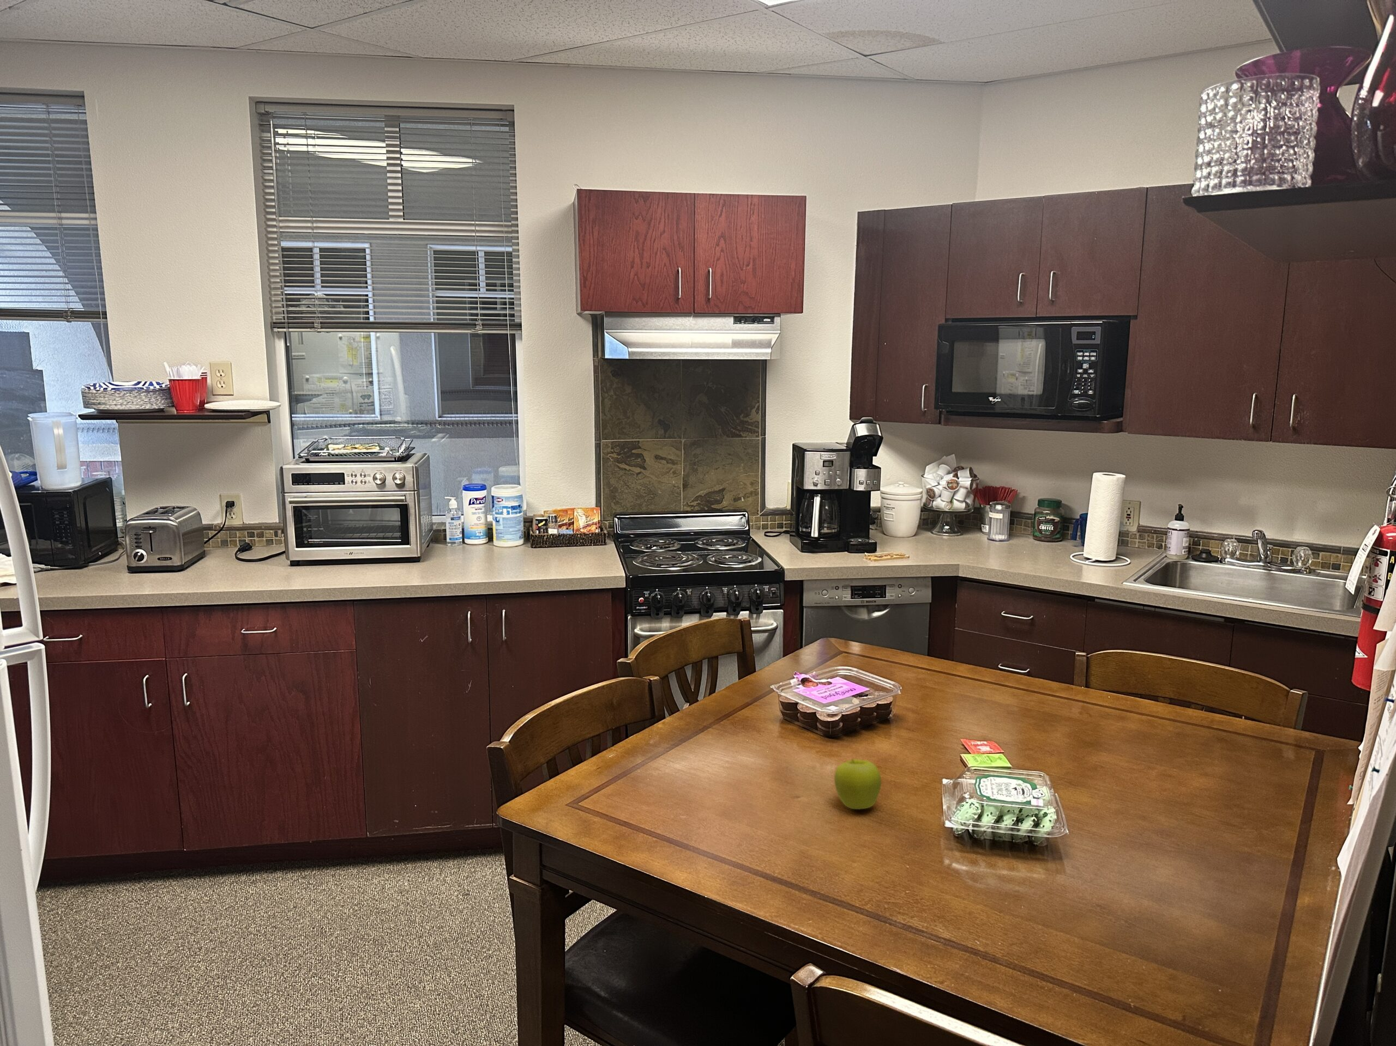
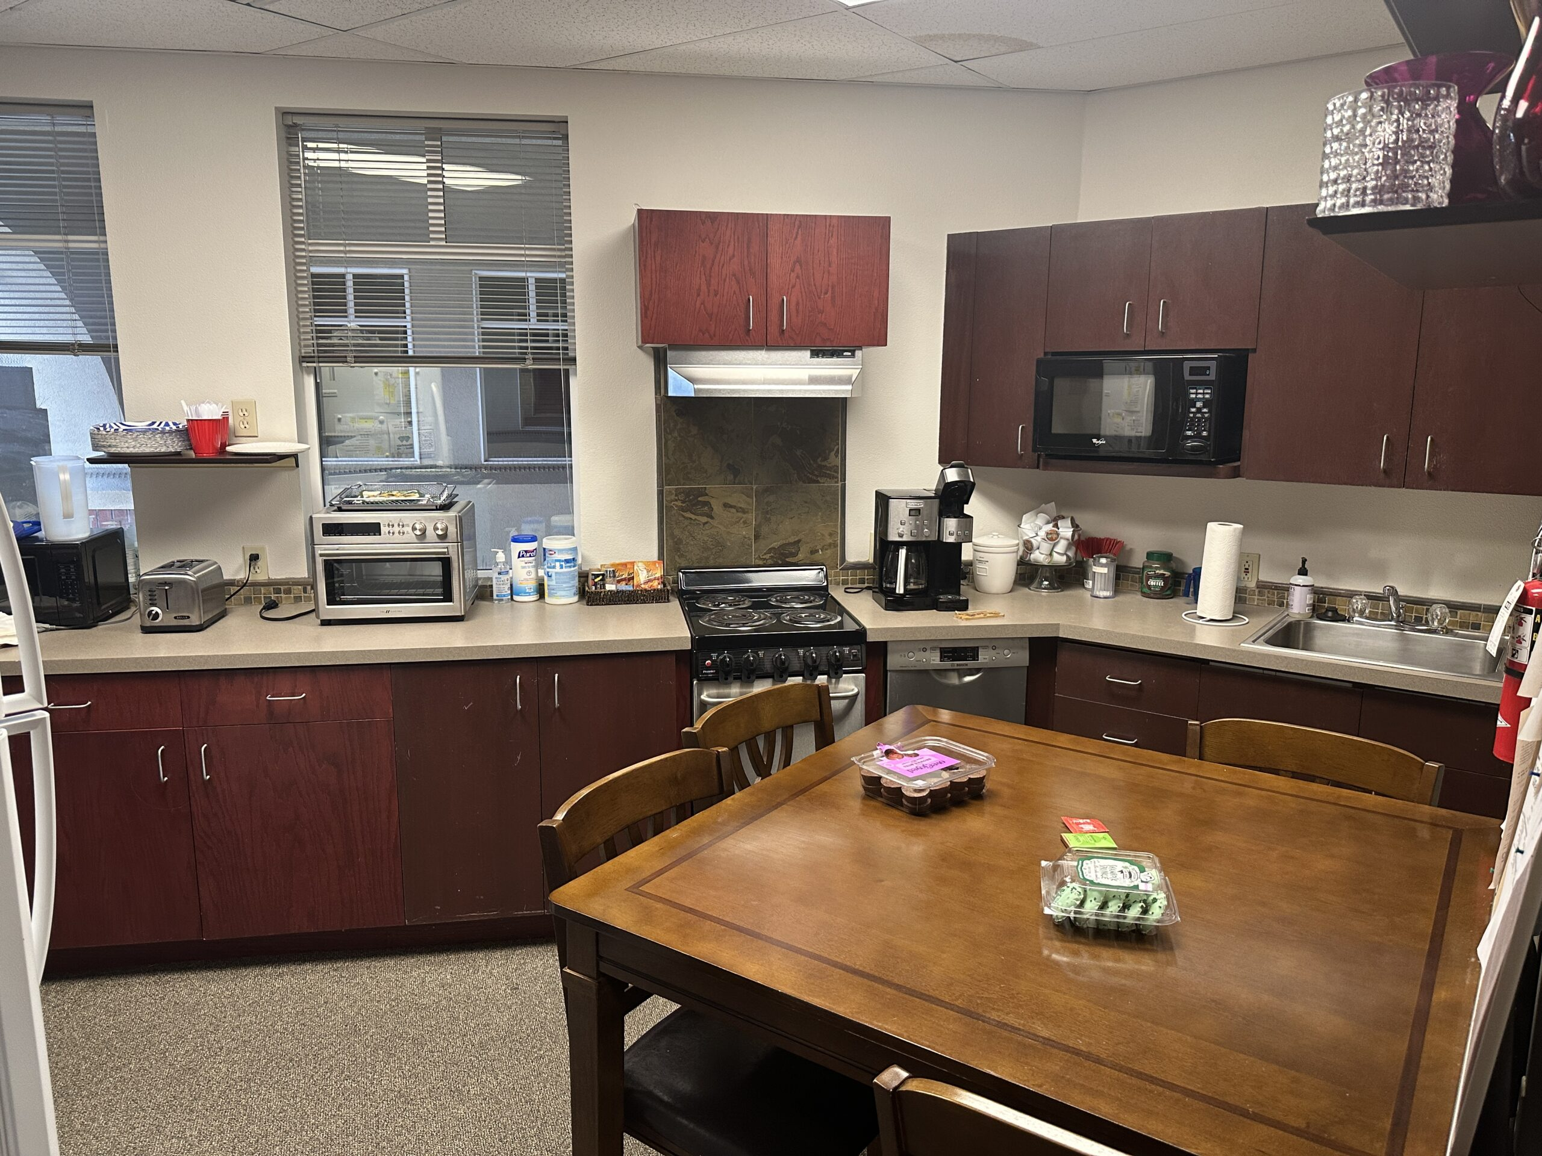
- fruit (857, 783)
